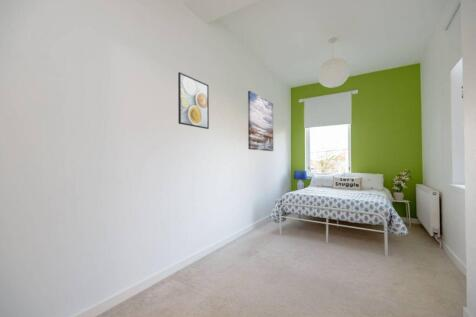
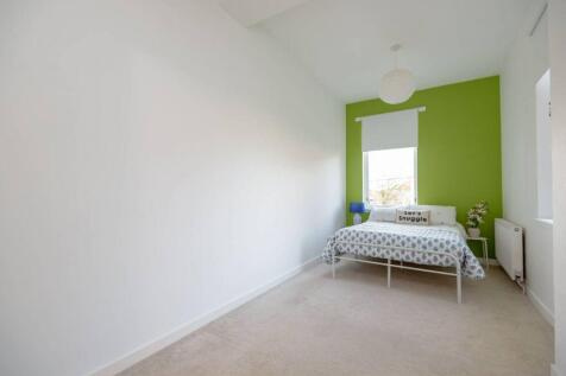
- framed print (194, 102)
- wall art (261, 124)
